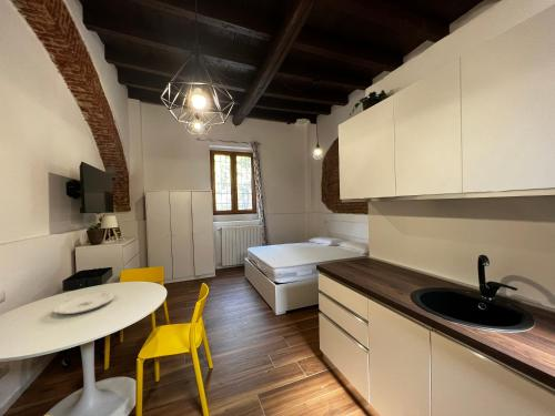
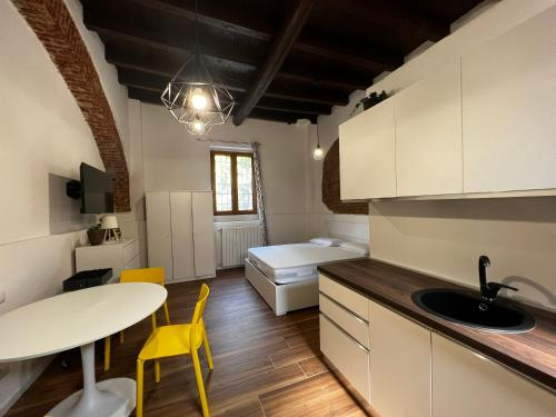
- plate (85, 303)
